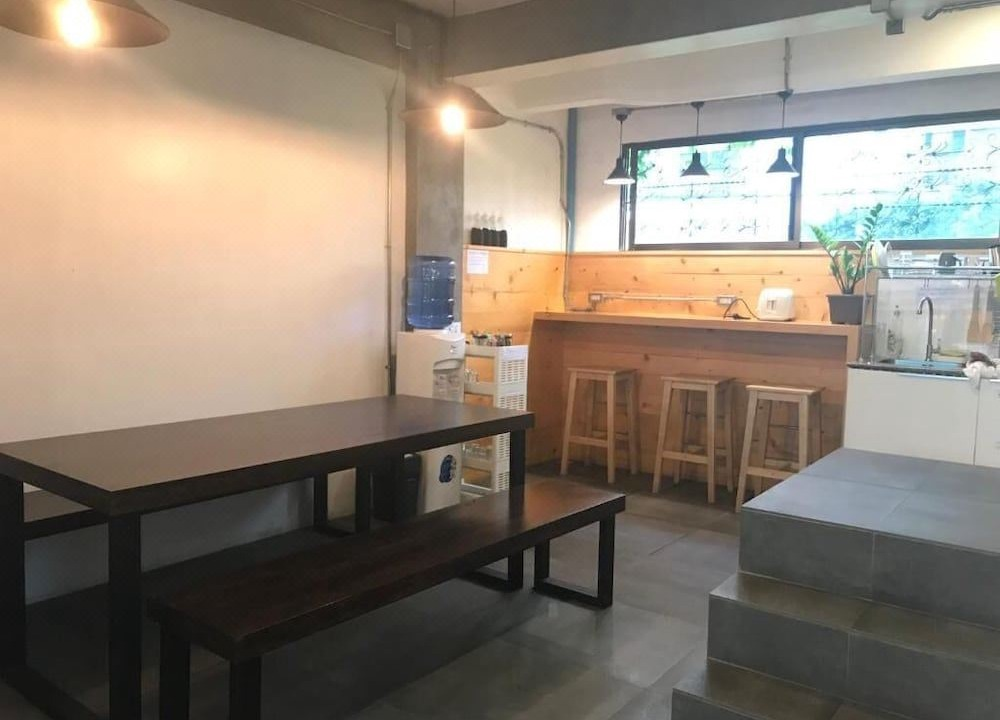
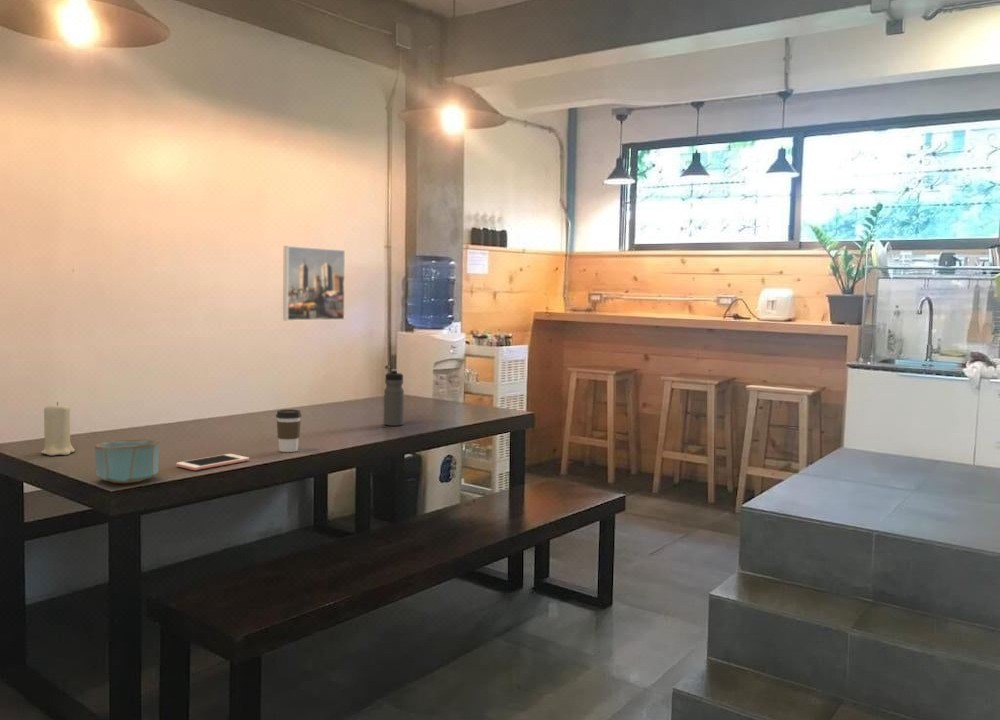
+ coffee cup (288, 430)
+ cell phone (213, 461)
+ water bottle (393, 396)
+ bowl (126, 460)
+ candle (58, 427)
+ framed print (315, 284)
